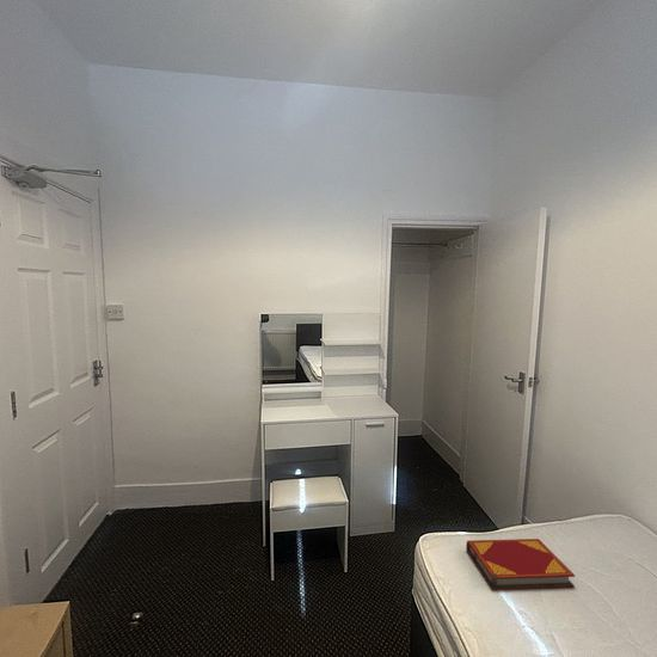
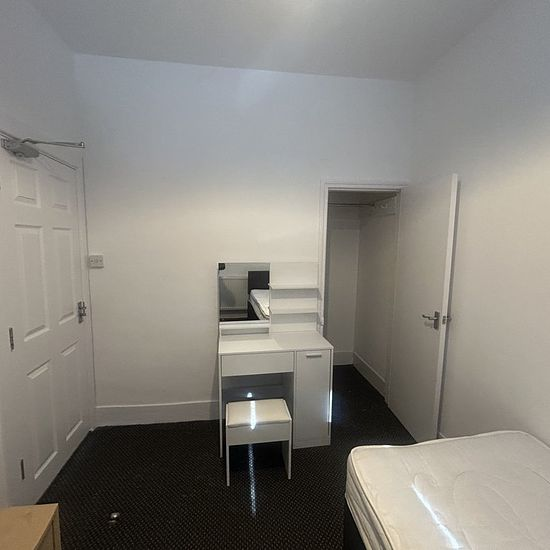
- hardback book (516, 561)
